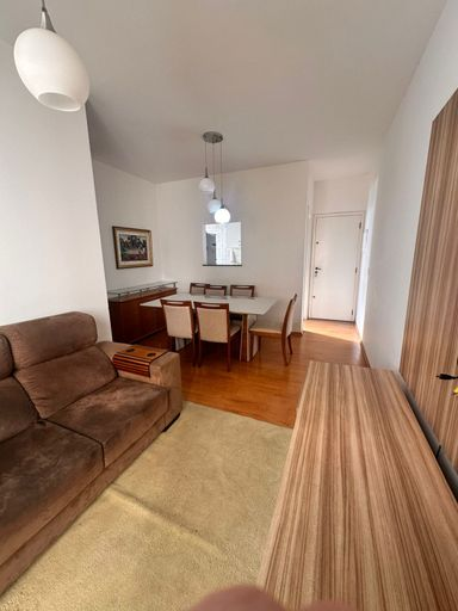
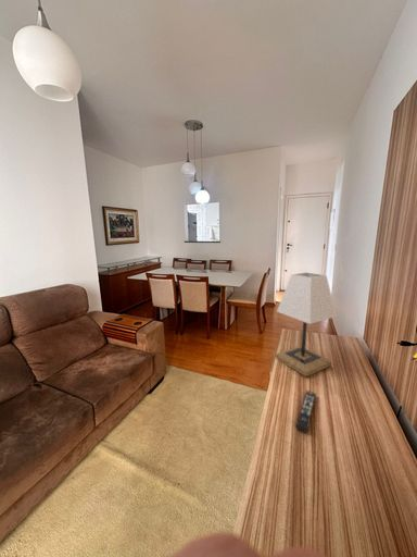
+ remote control (306, 409)
+ lamp (305, 319)
